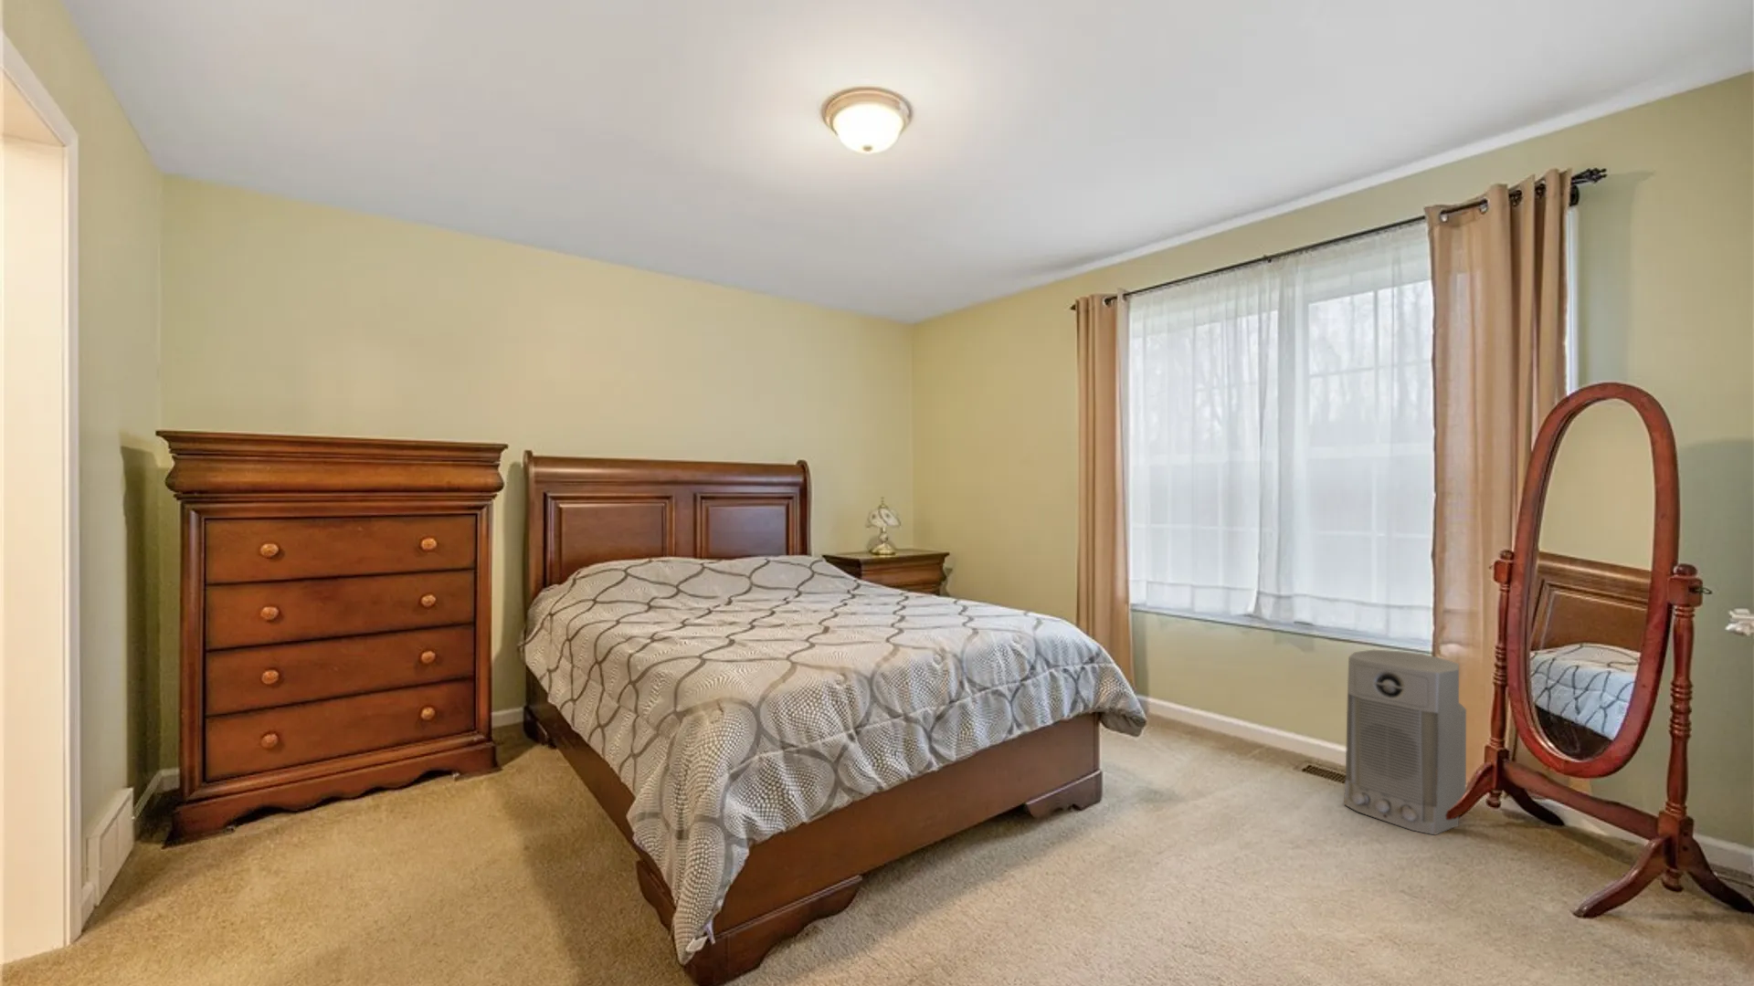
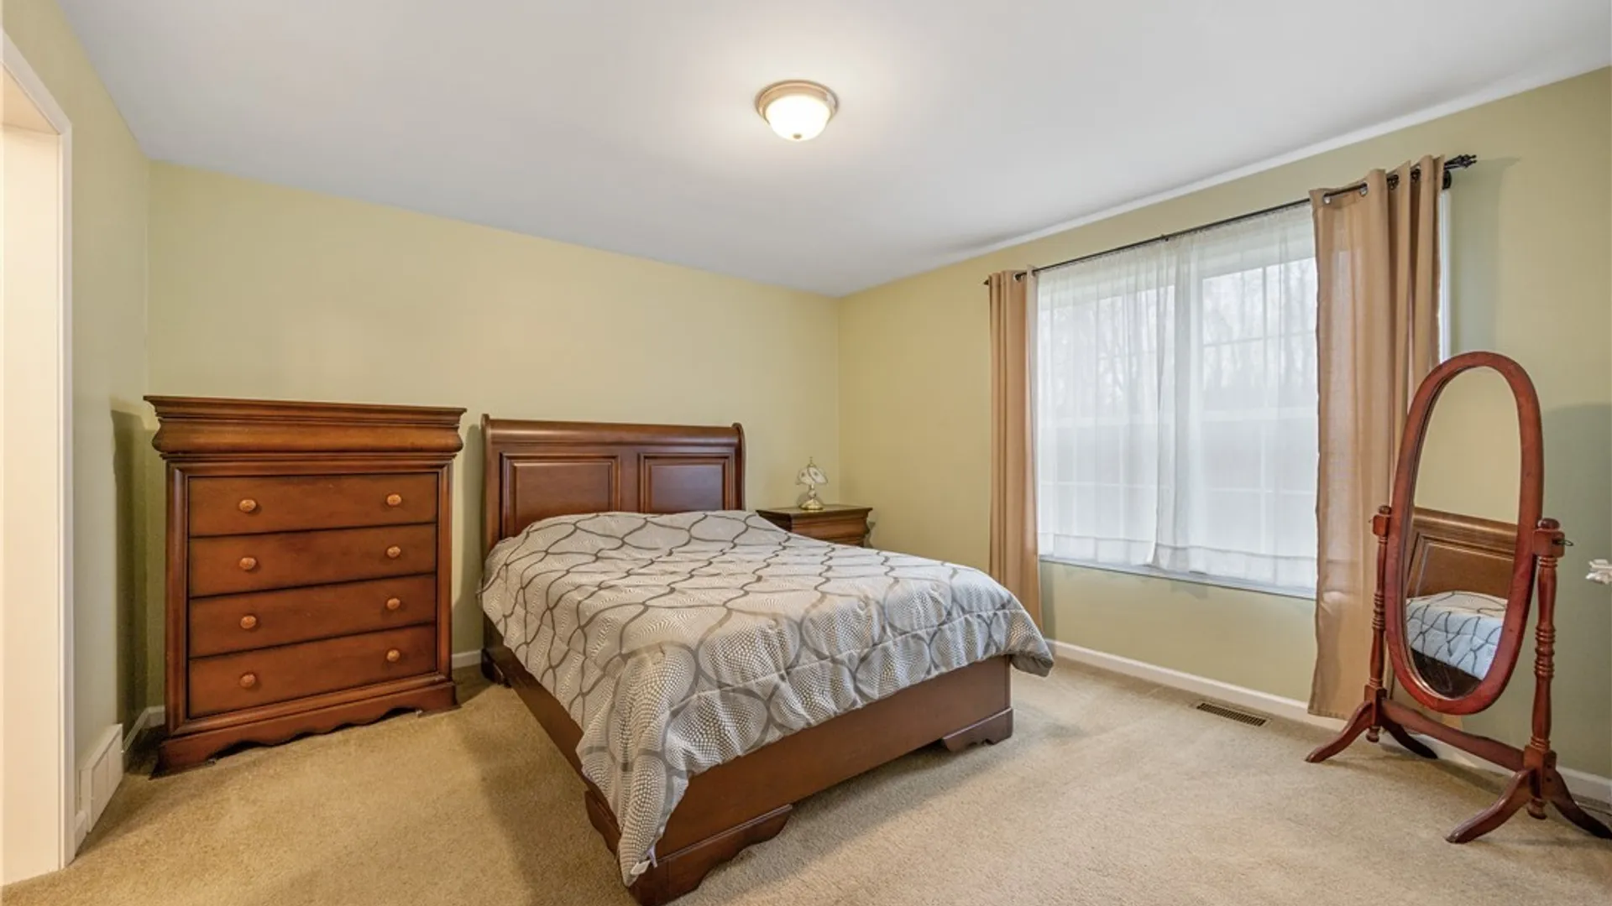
- air purifier (1405, 733)
